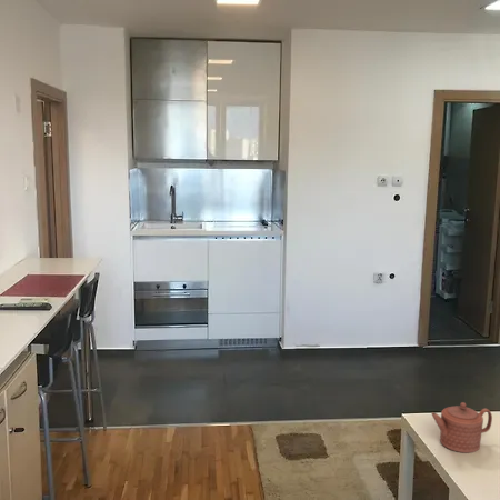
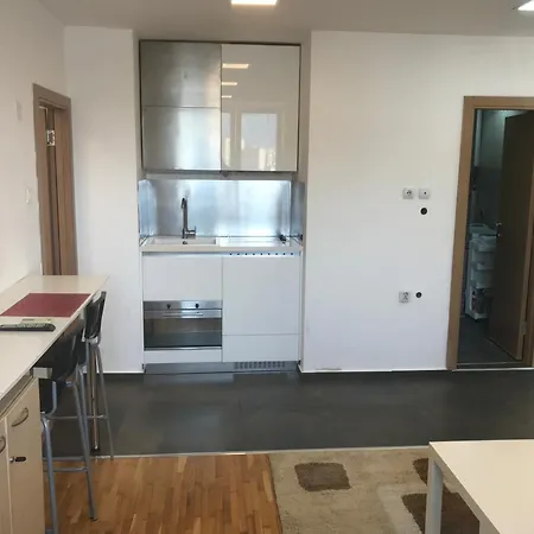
- teapot (460, 422)
